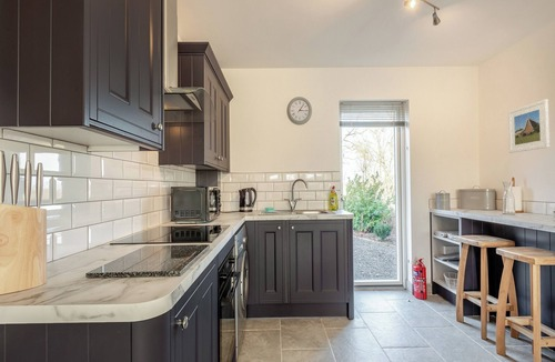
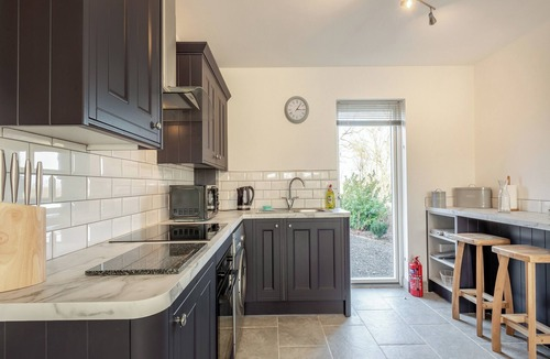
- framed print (526, 128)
